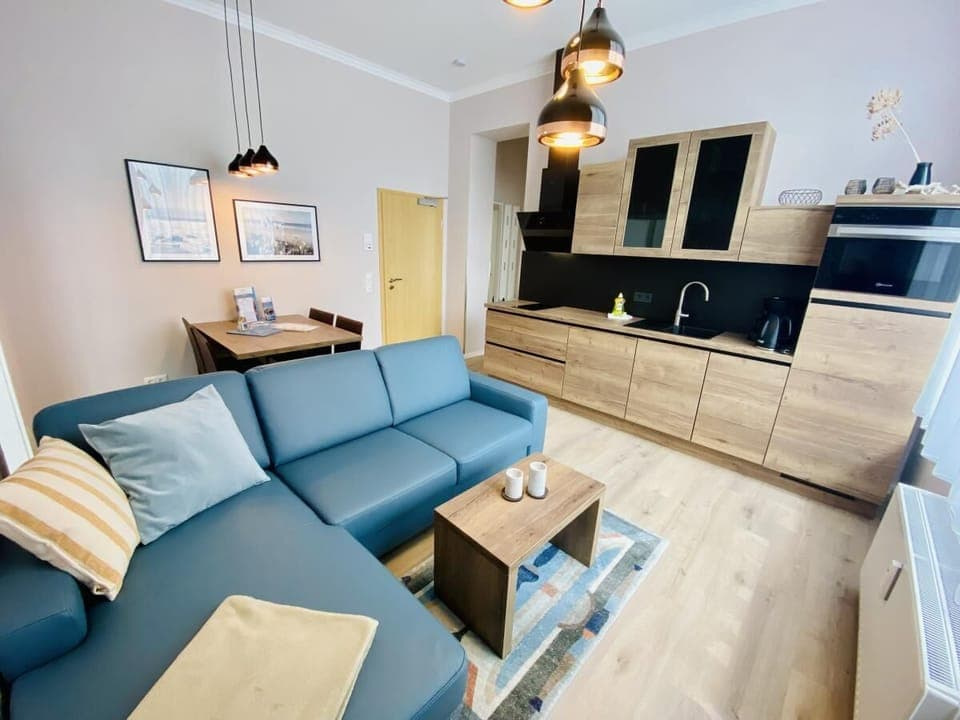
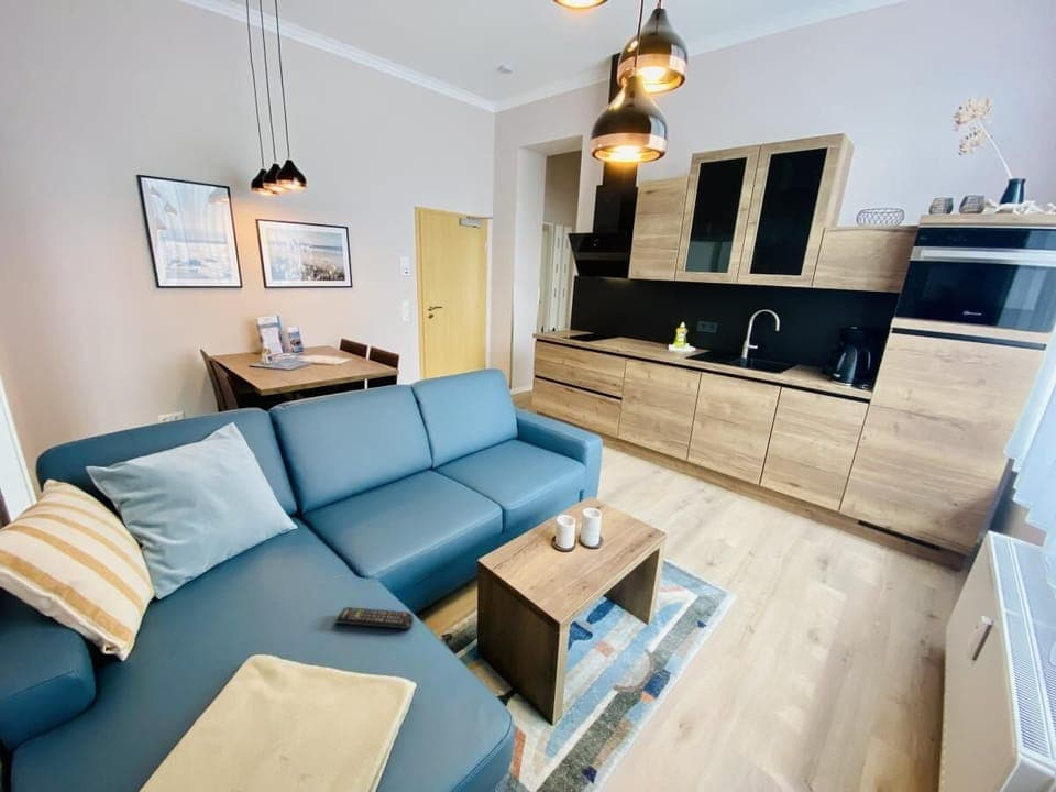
+ remote control (374, 618)
